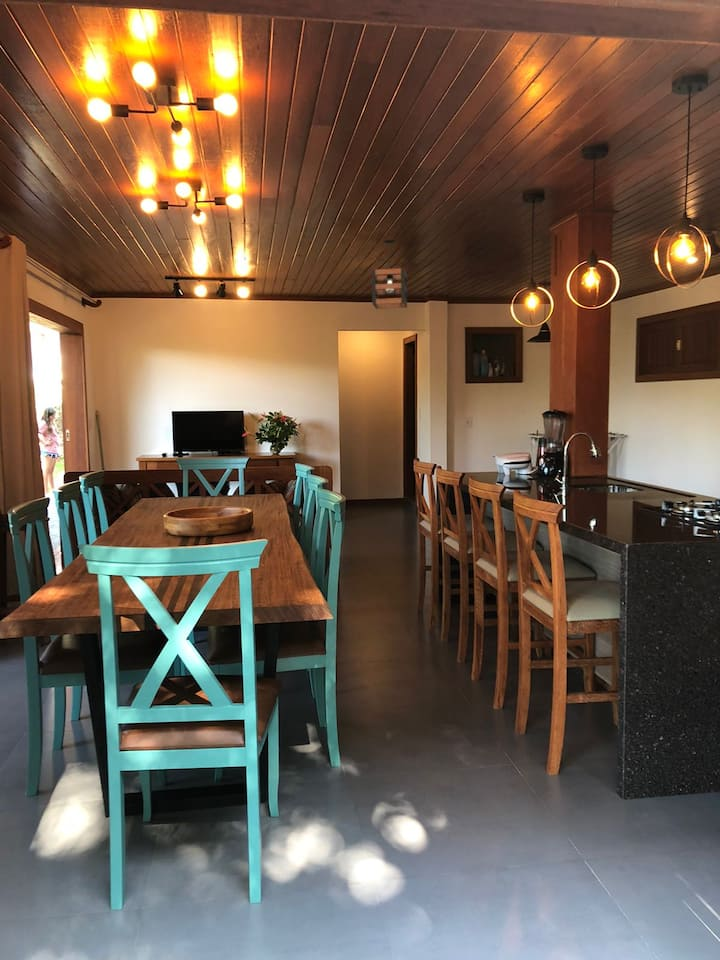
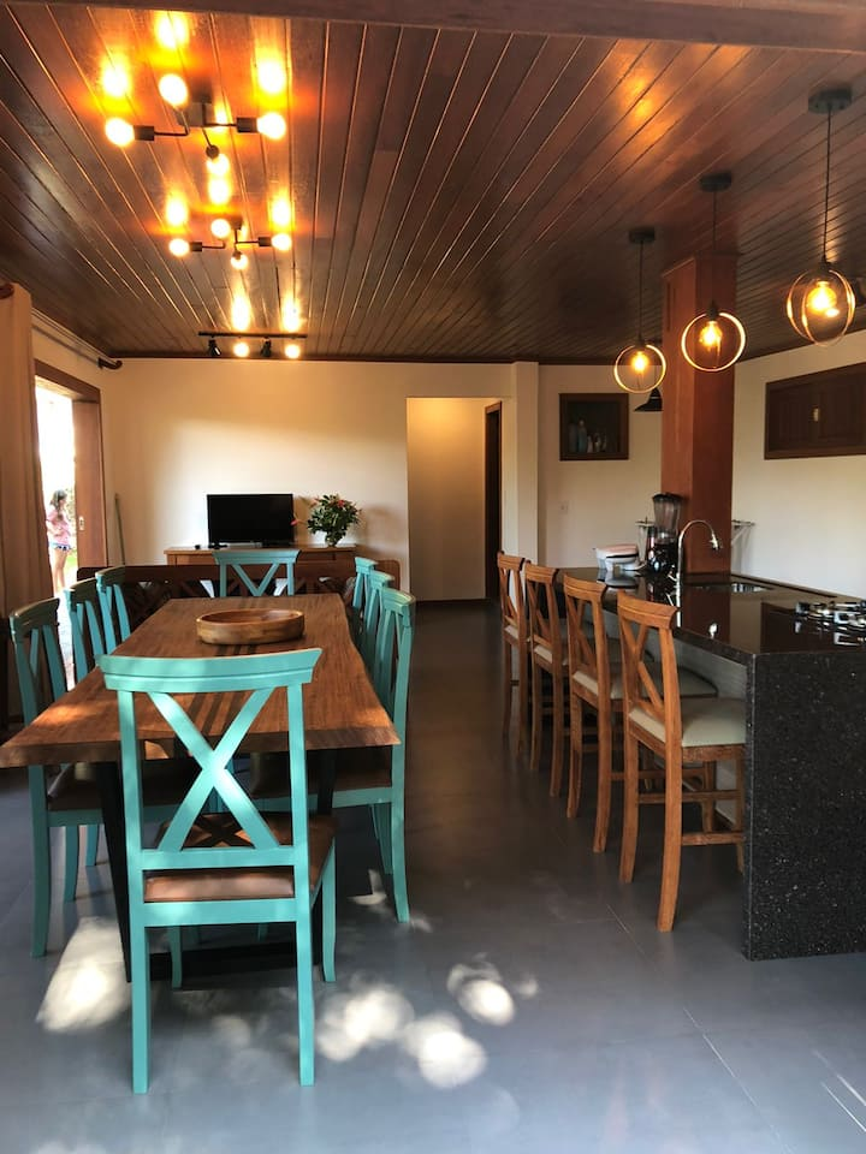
- pendant light (389, 273)
